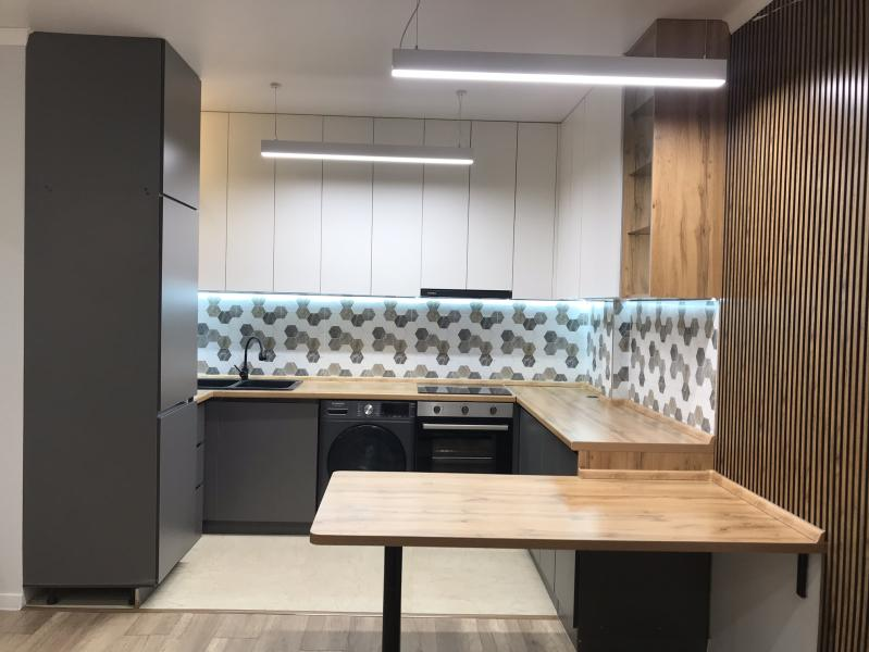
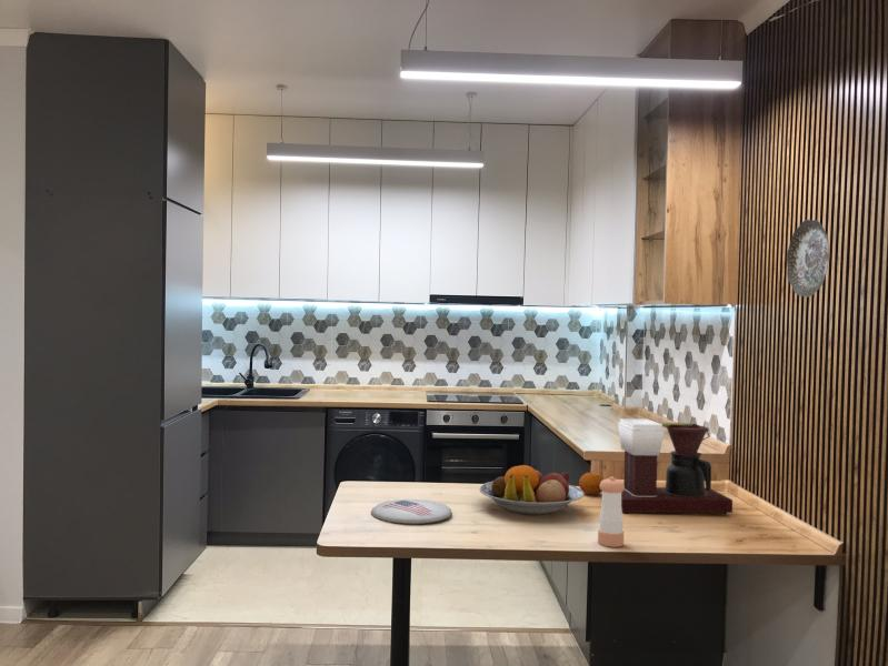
+ coffee maker (669, 465)
+ fruit bowl (530, 485)
+ plate (411, 509)
+ decorative plate (809, 258)
+ fruit (591, 483)
+ pepper shaker (611, 509)
